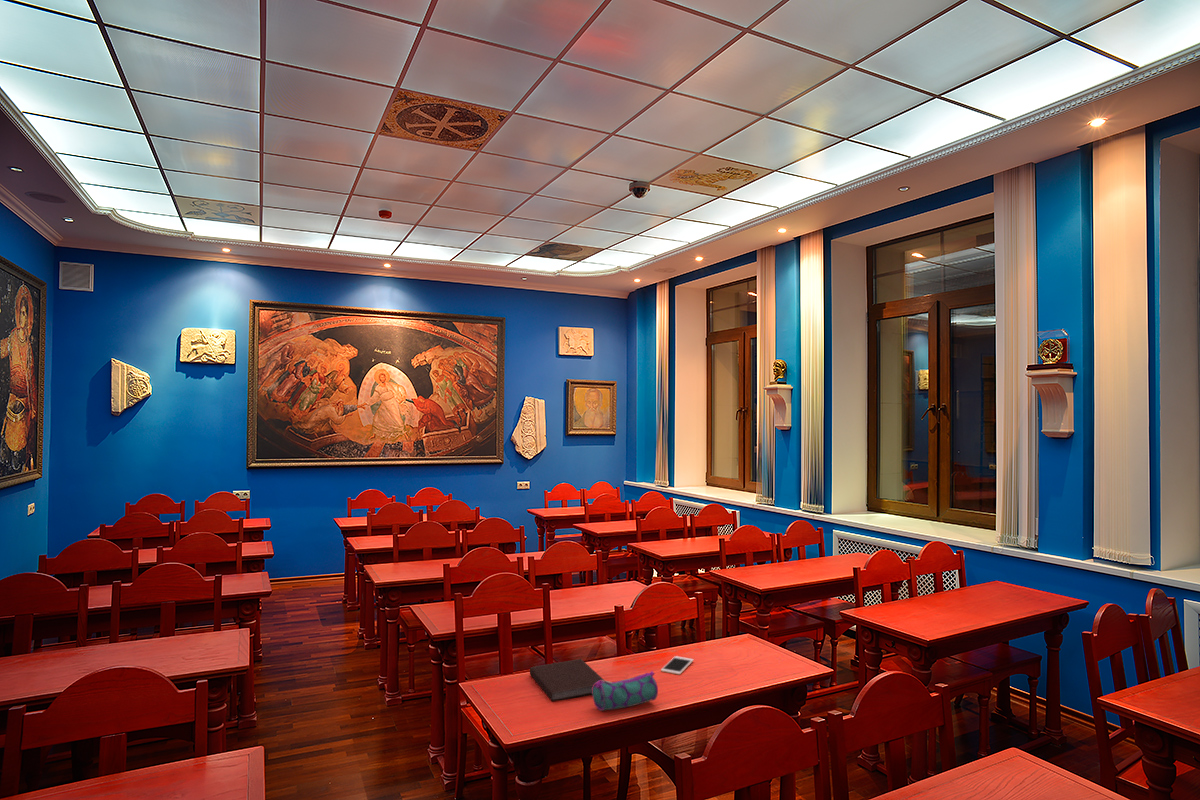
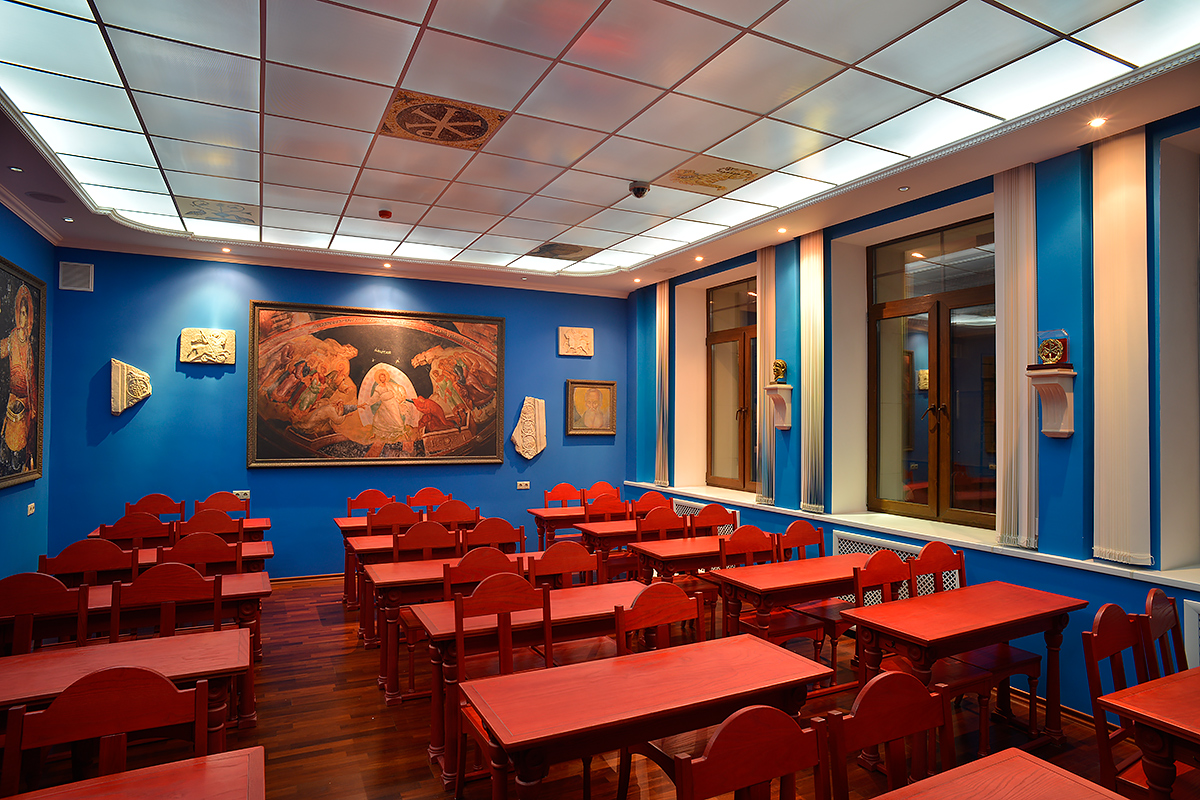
- pencil case (625, 690)
- notebook (567, 679)
- cell phone (677, 665)
